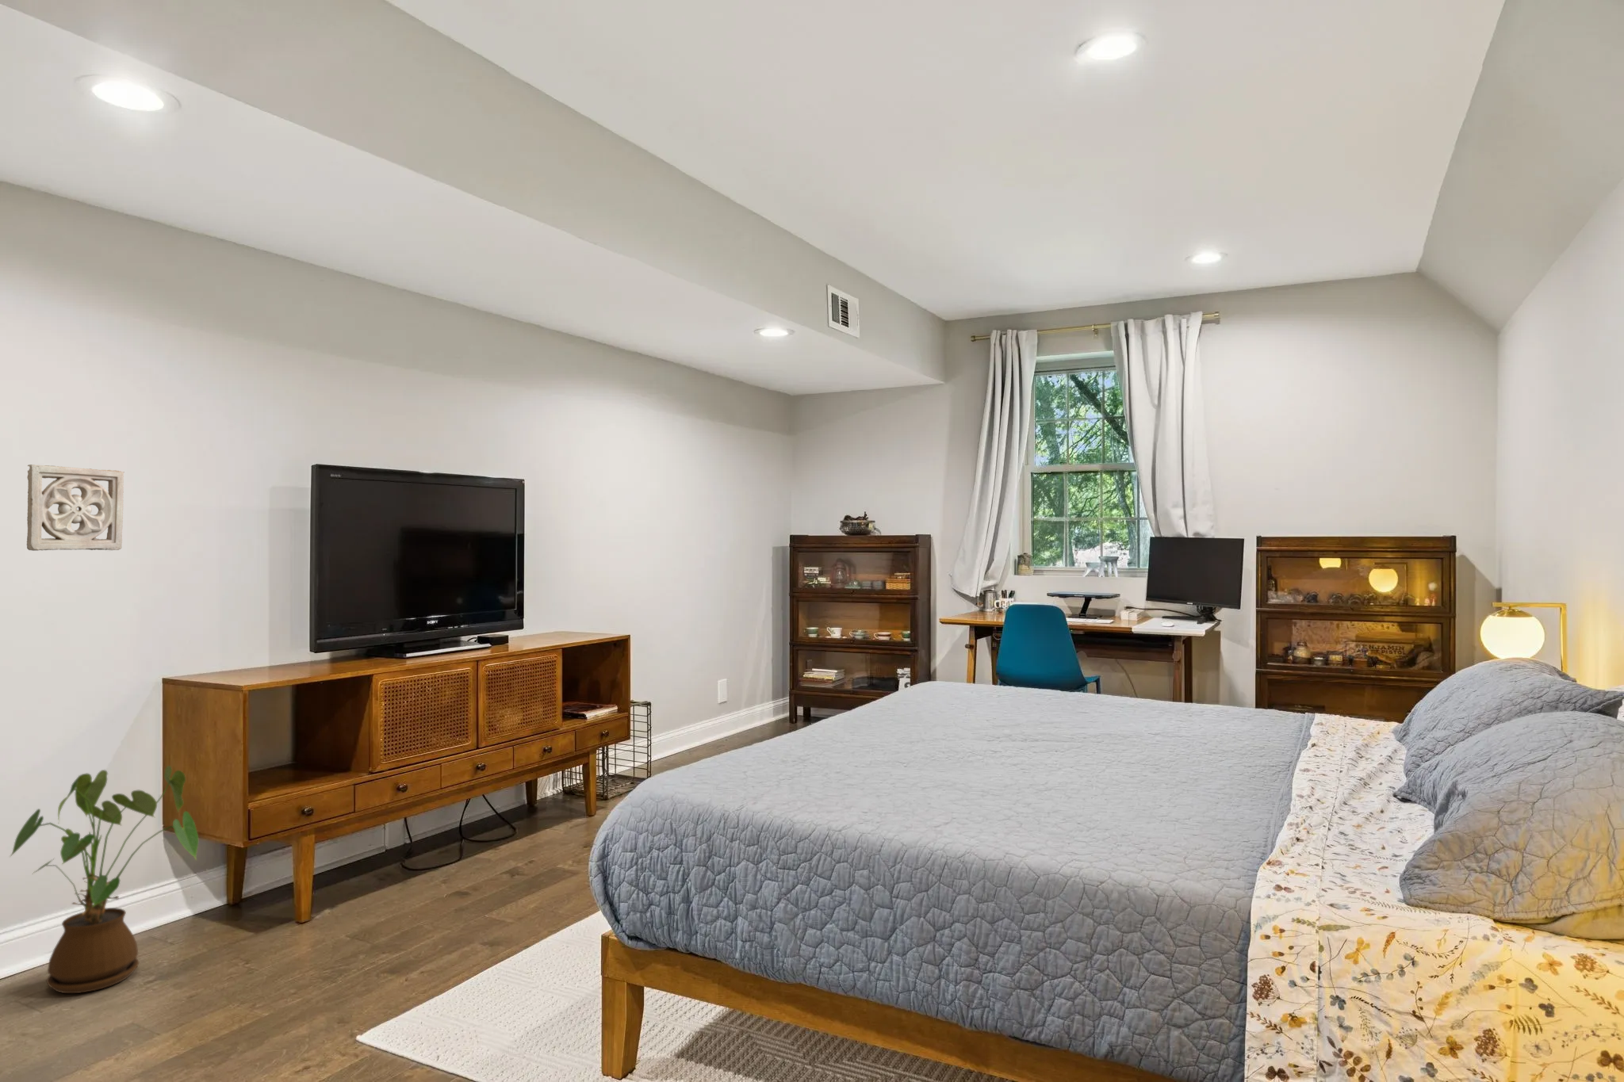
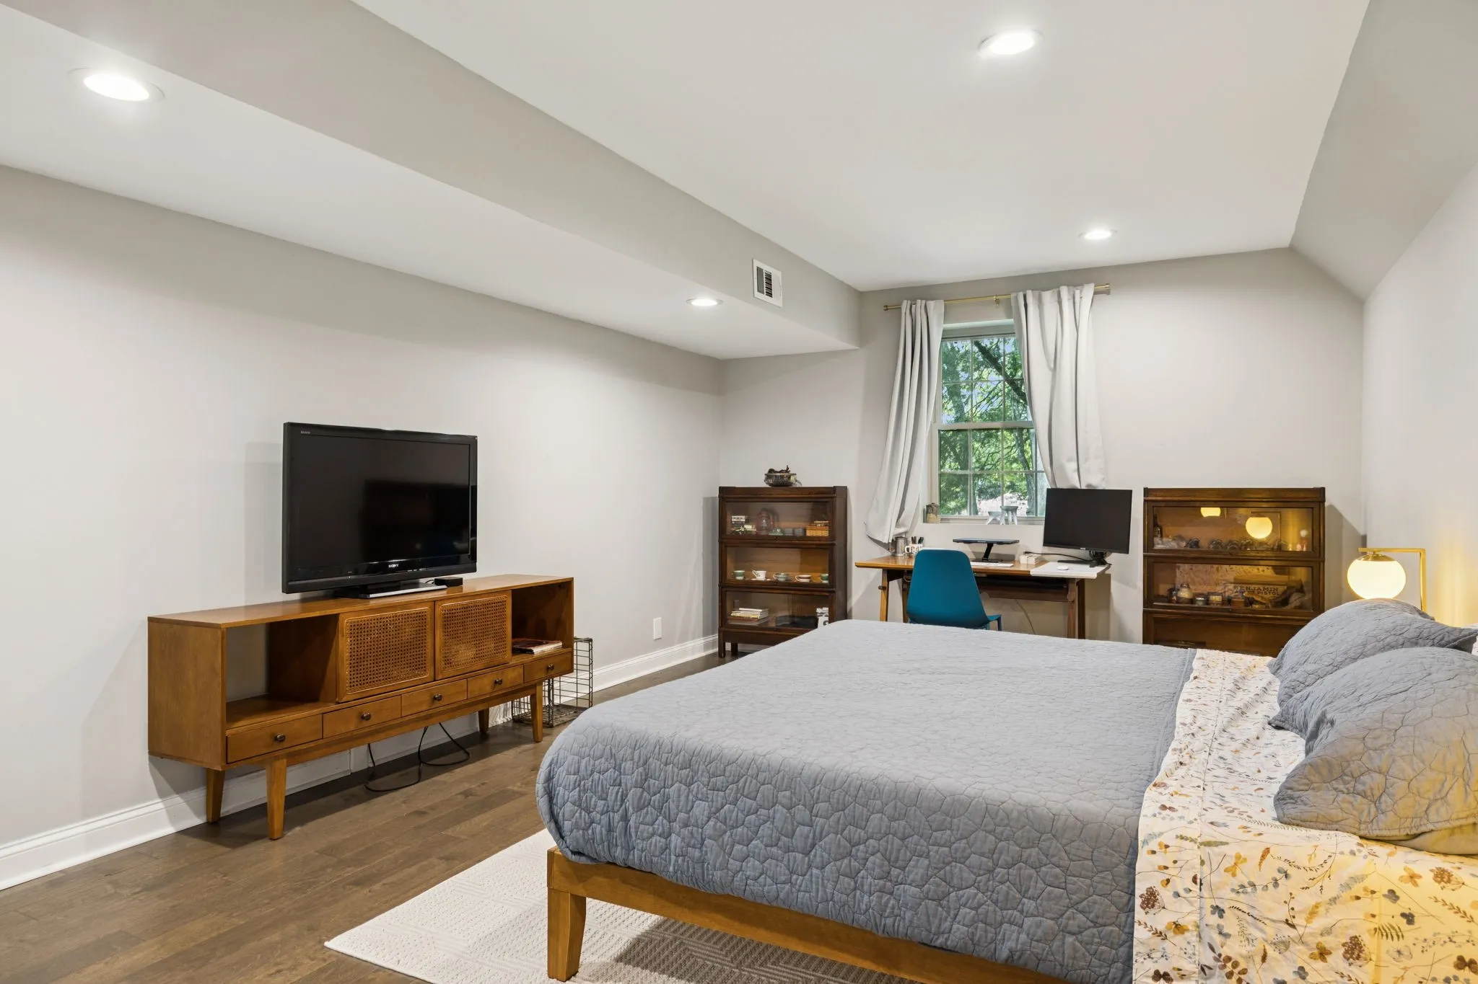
- wall ornament (76, 508)
- house plant (112, 878)
